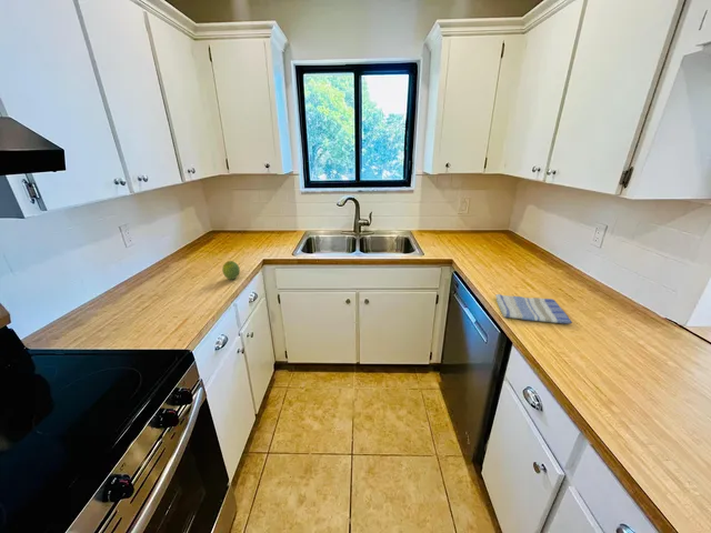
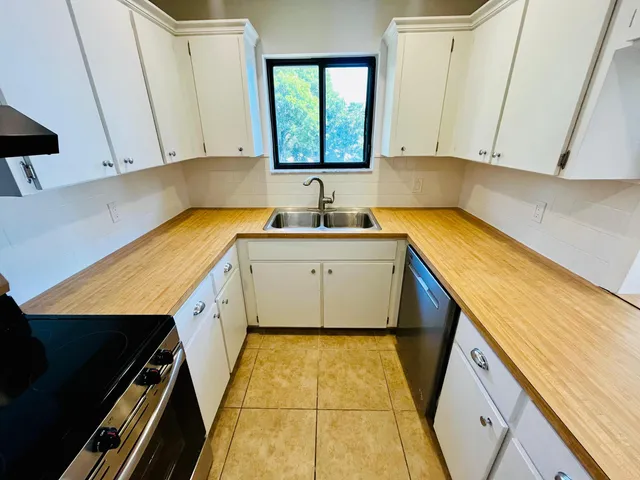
- fruit (231, 270)
- dish towel (530, 308)
